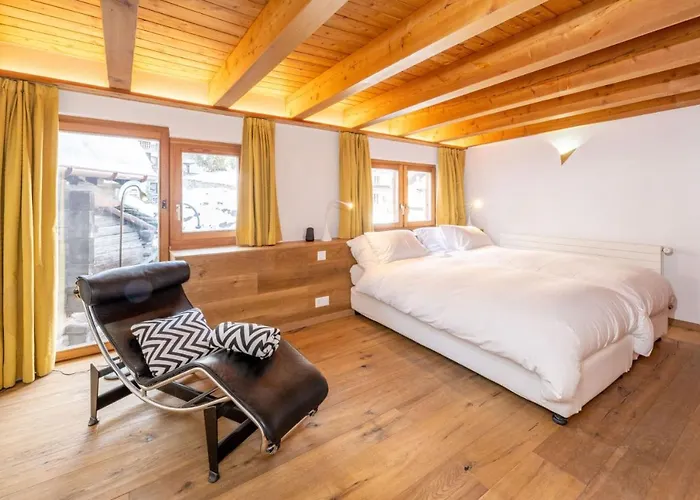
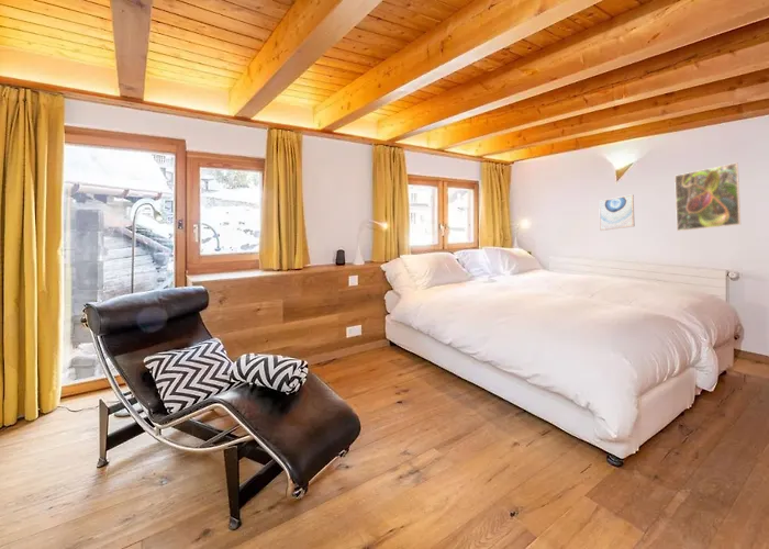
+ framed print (705, 199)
+ wall art (615, 213)
